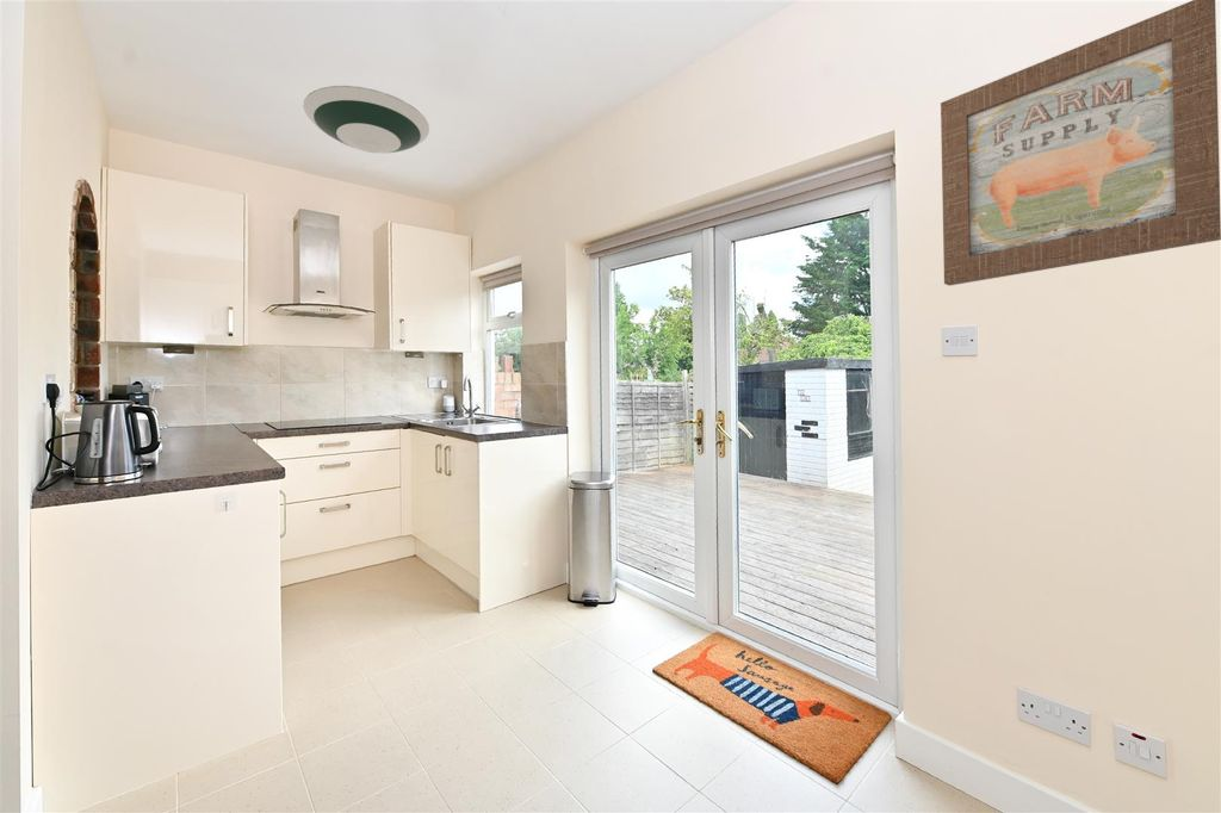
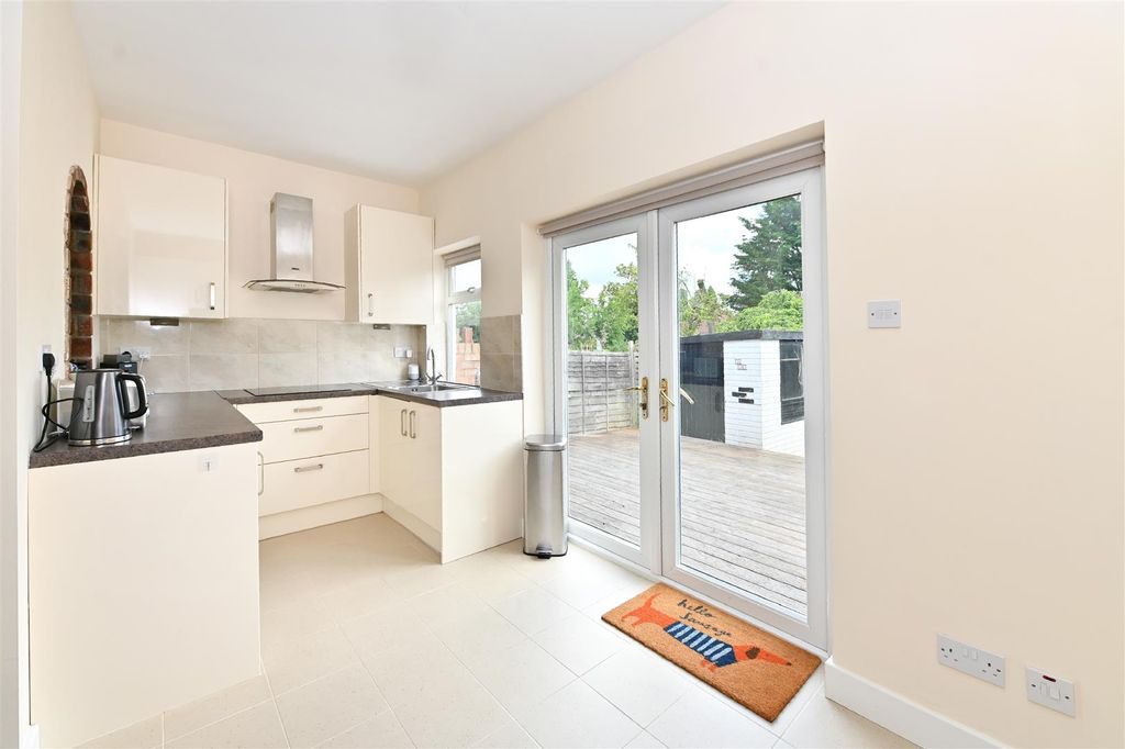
- wall art (1060, 161)
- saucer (368, 134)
